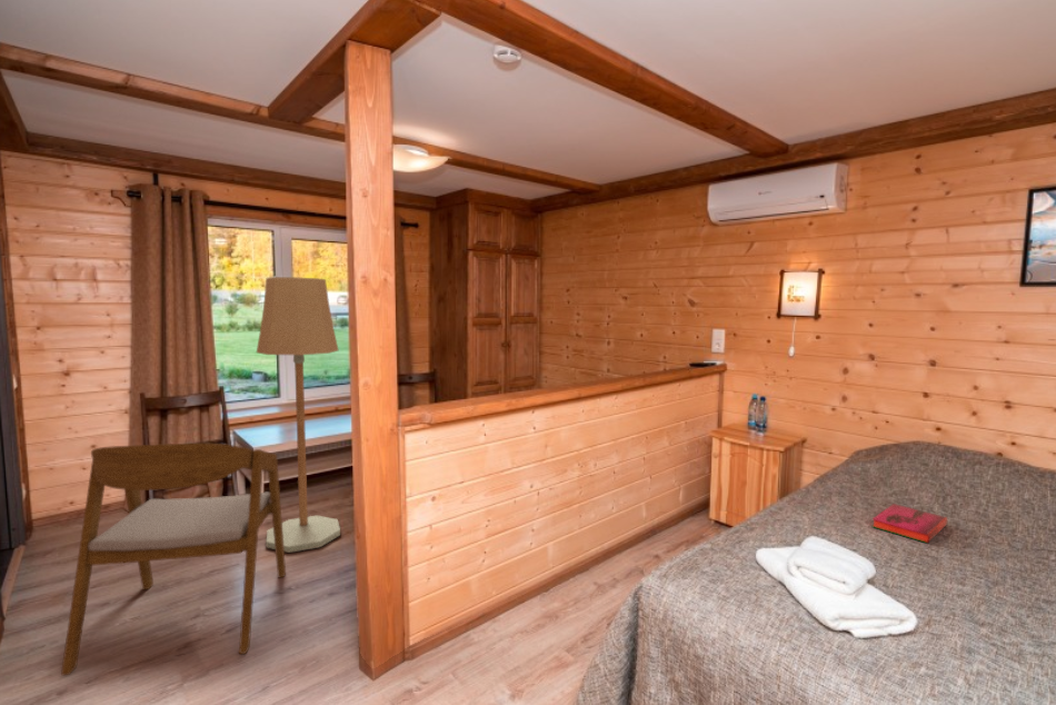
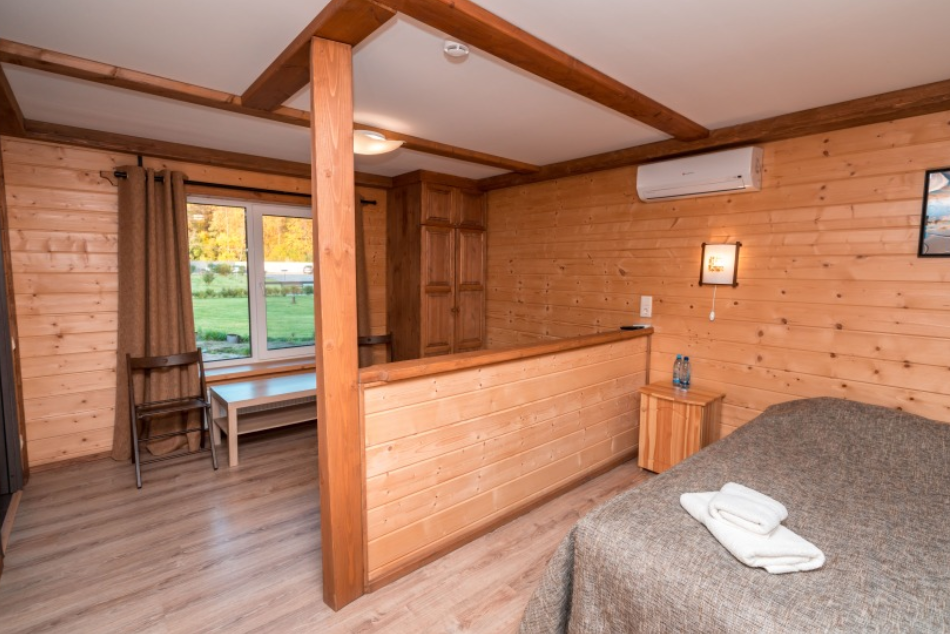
- floor lamp (300, 409)
- hardback book (909, 522)
- armchair (187, 523)
